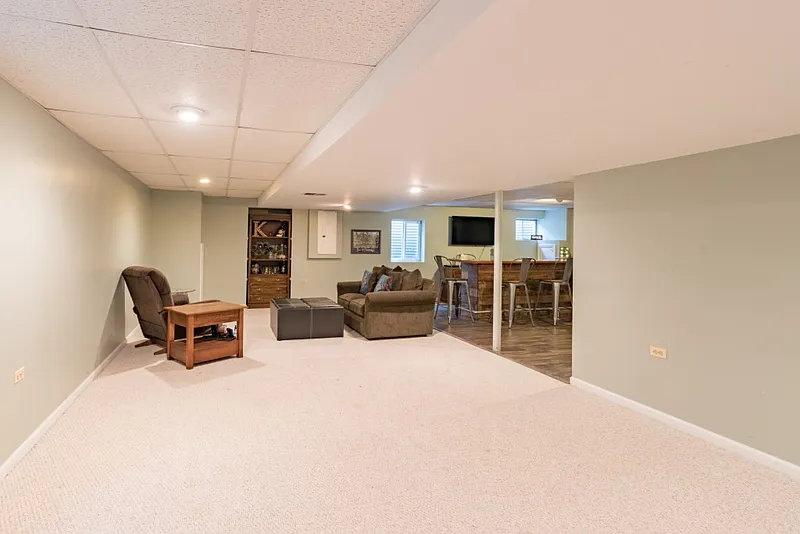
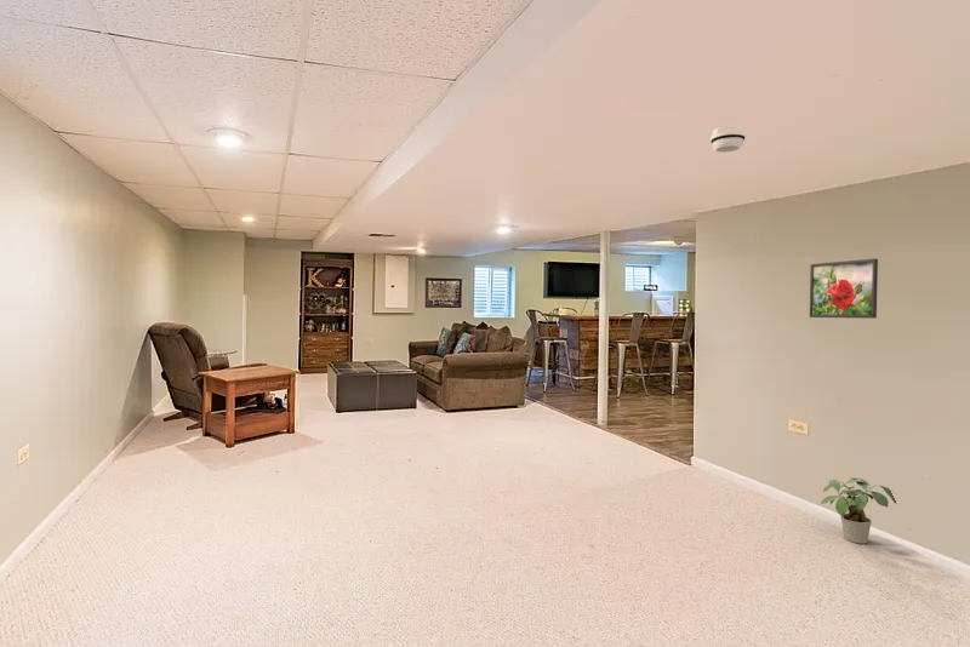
+ potted plant (851, 509)
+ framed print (841, 290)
+ smoke detector (728, 139)
